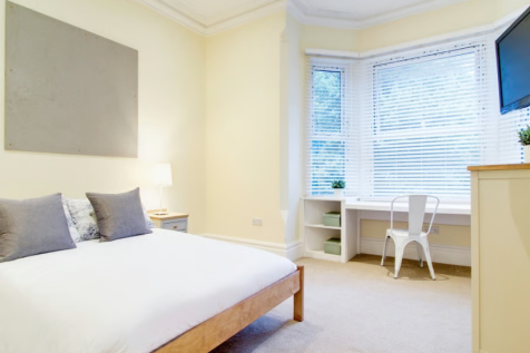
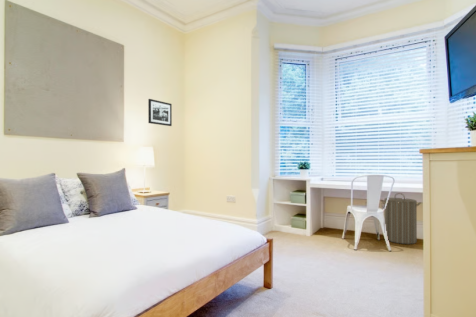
+ laundry hamper (400, 216)
+ picture frame (160, 113)
